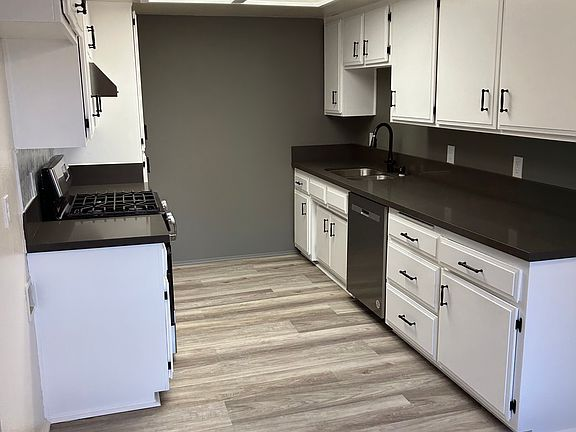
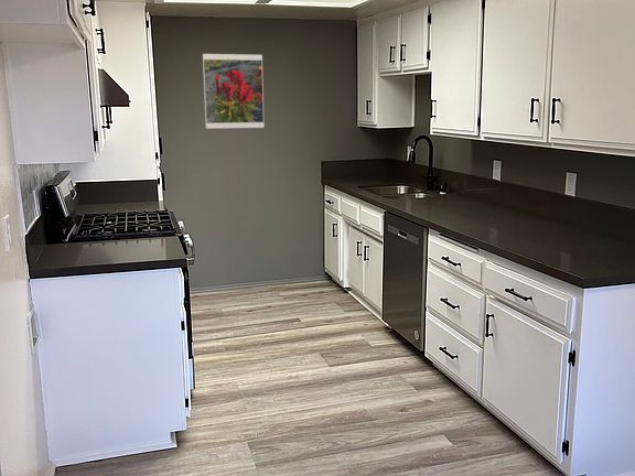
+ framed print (234, 91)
